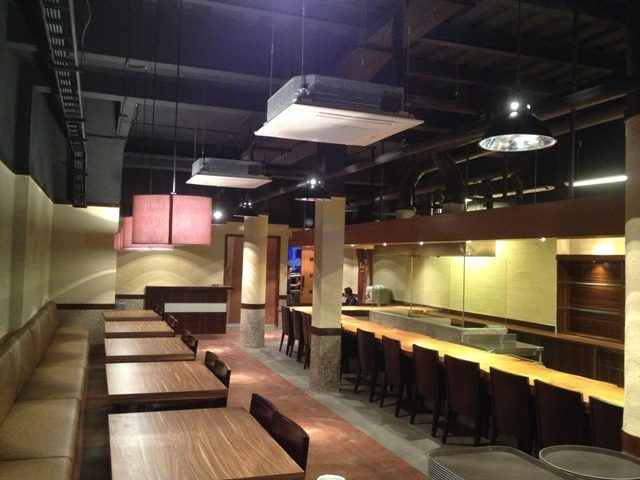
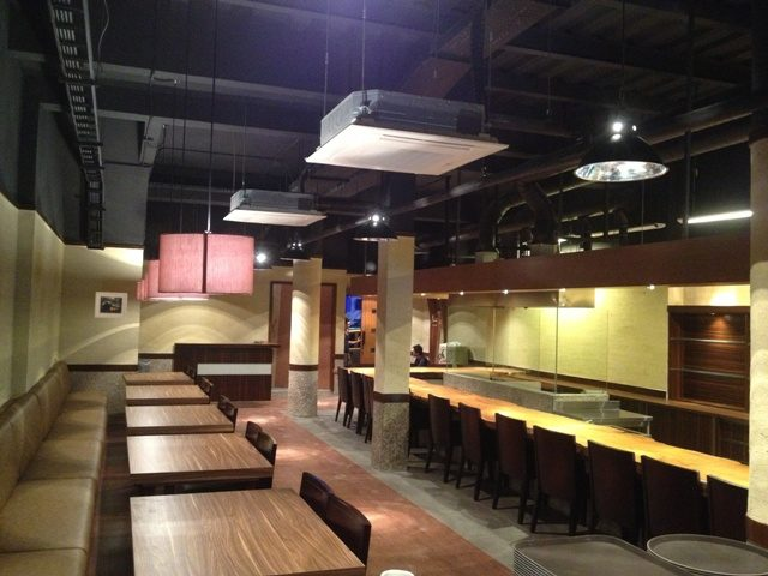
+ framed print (110, 305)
